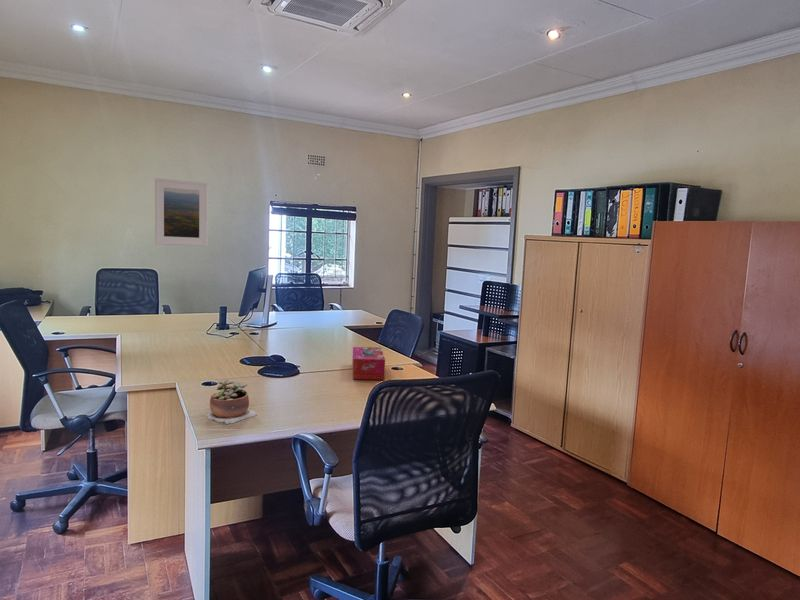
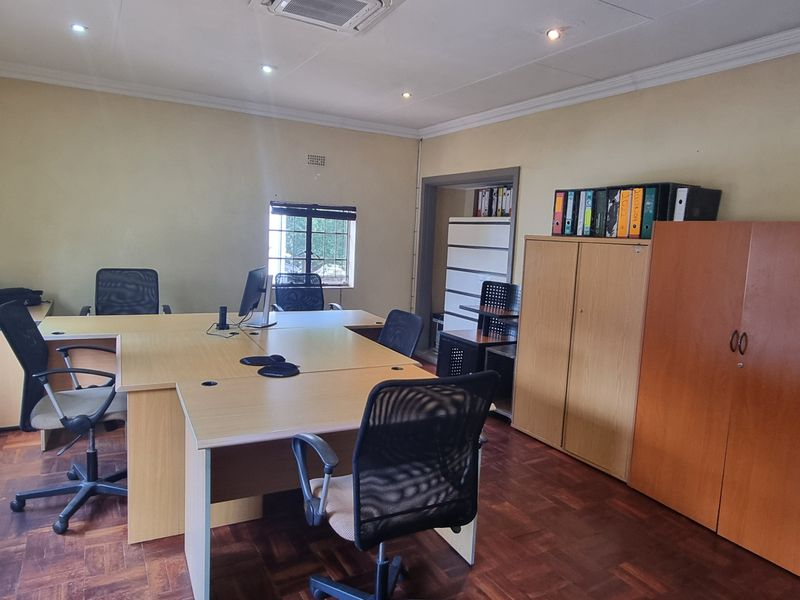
- succulent plant (229, 398)
- tissue box (367, 362)
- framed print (181, 213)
